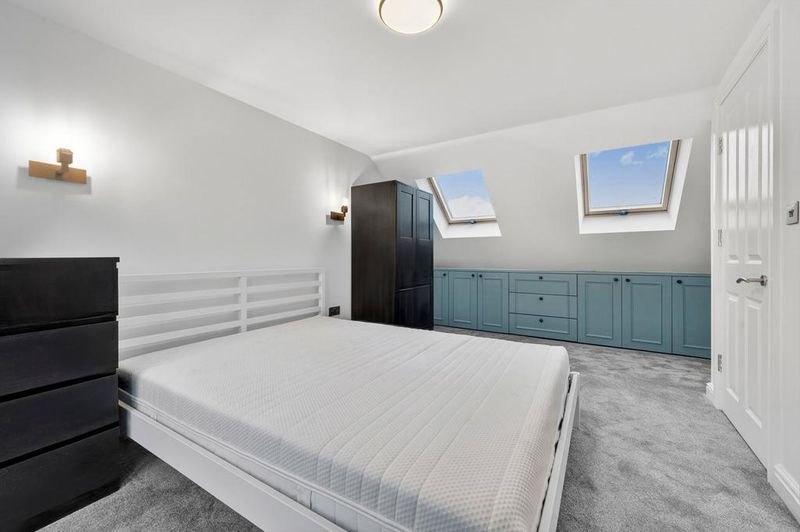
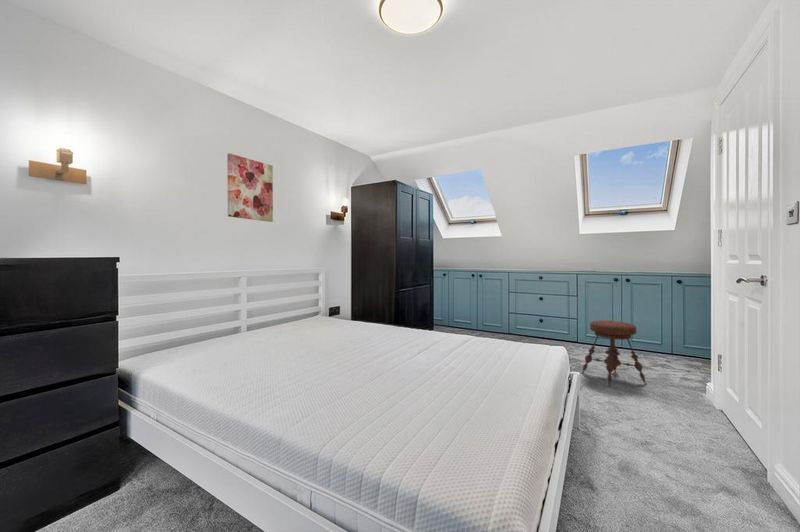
+ wall art (251, 189)
+ stool (612, 350)
